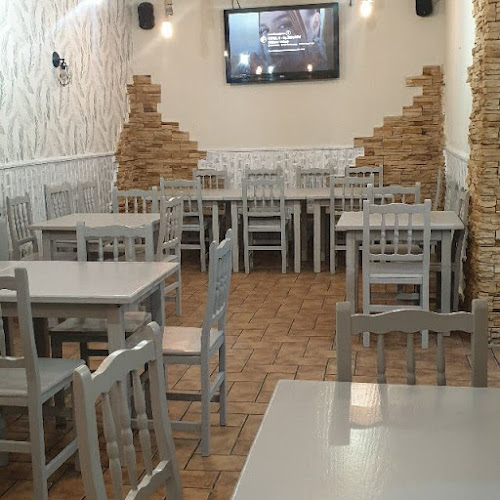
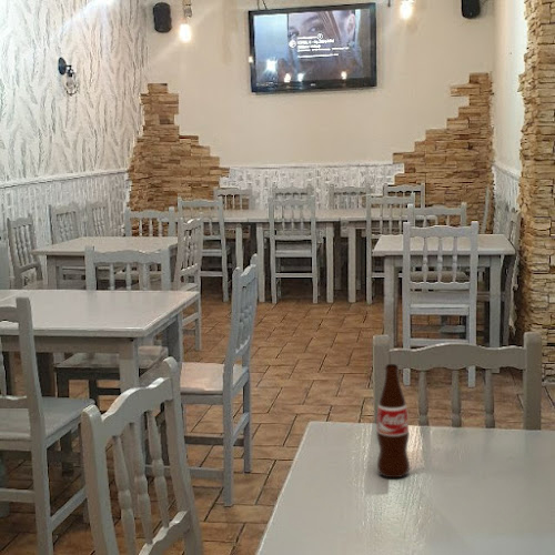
+ bottle (392, 420)
